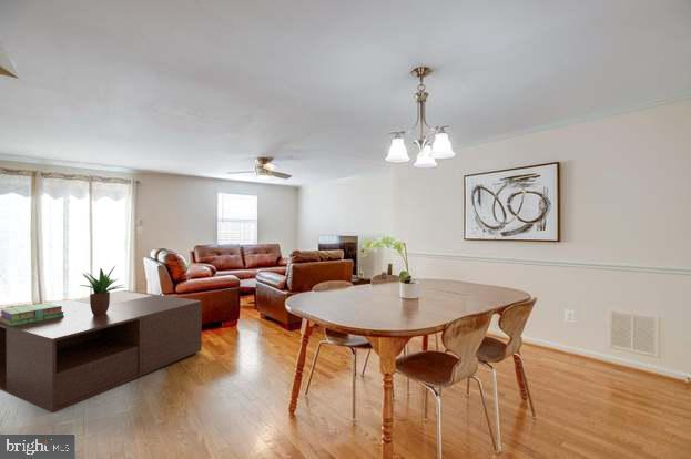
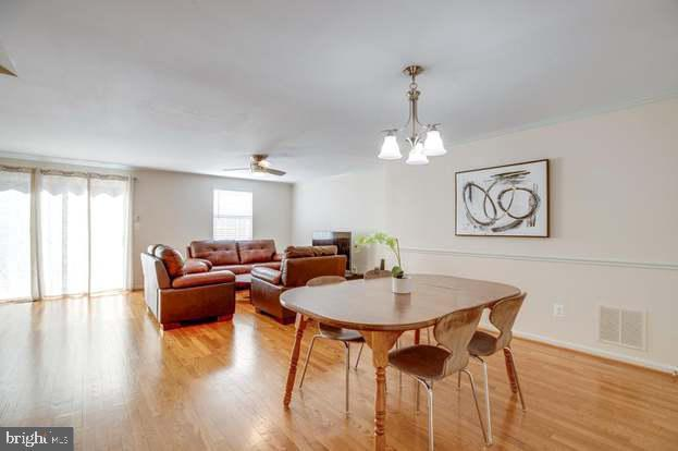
- stack of books (32, 314)
- coffee table (98, 335)
- potted plant (104, 289)
